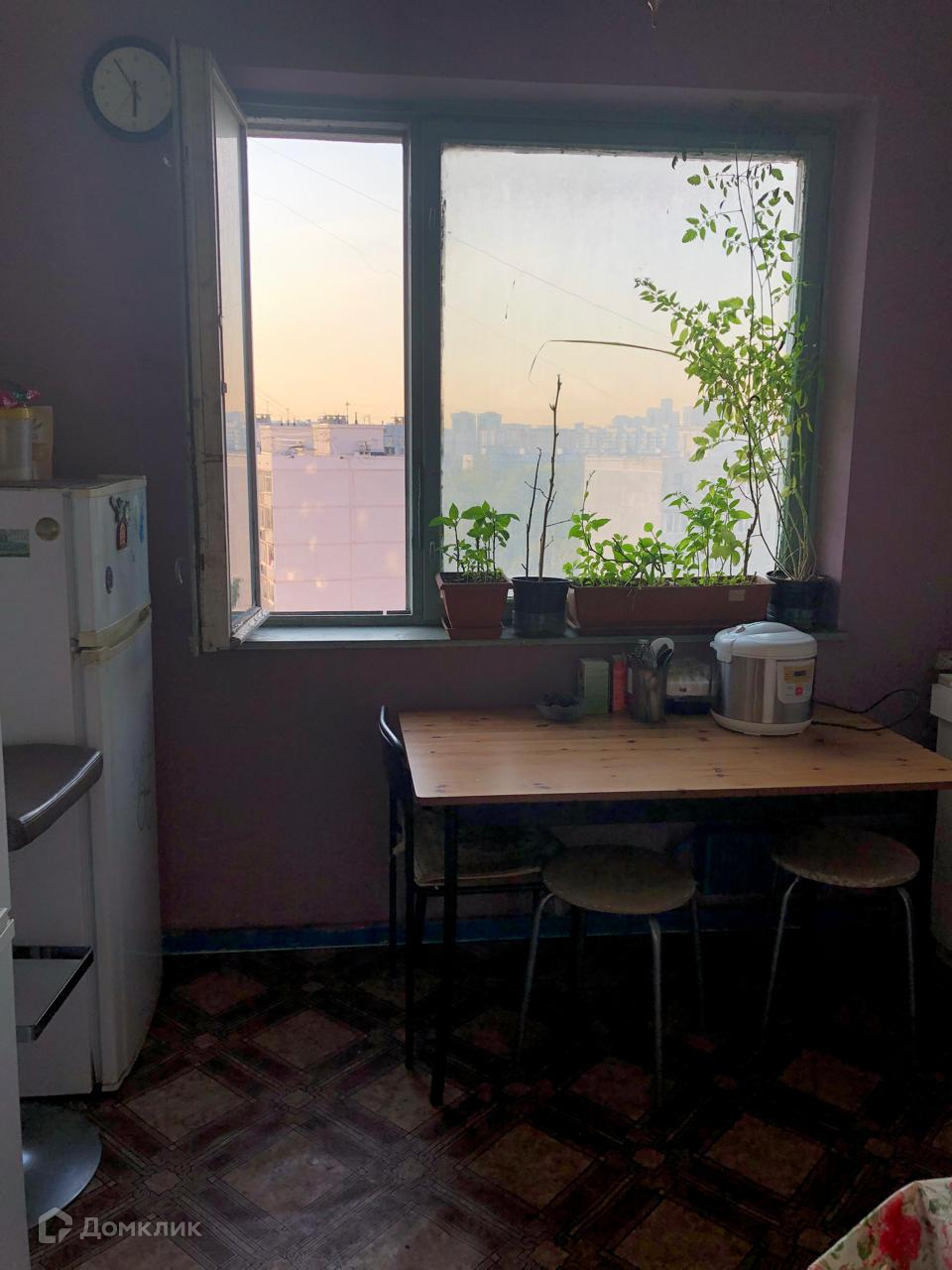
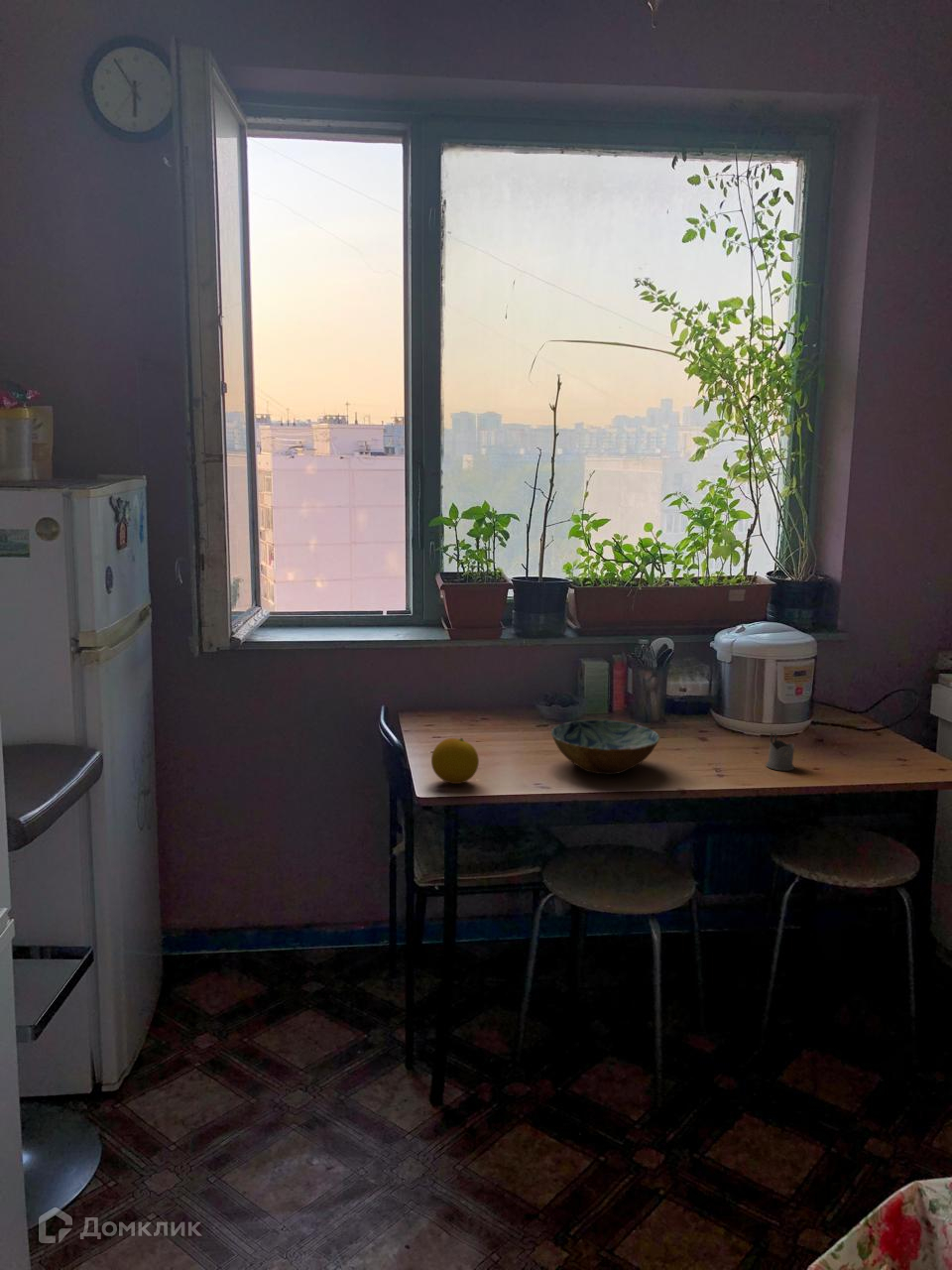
+ fruit (454, 760)
+ bowl (604, 750)
+ tea glass holder (780, 746)
